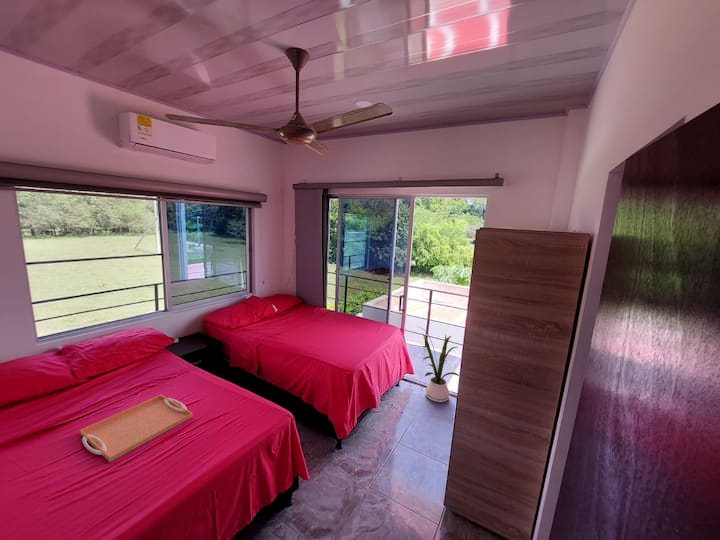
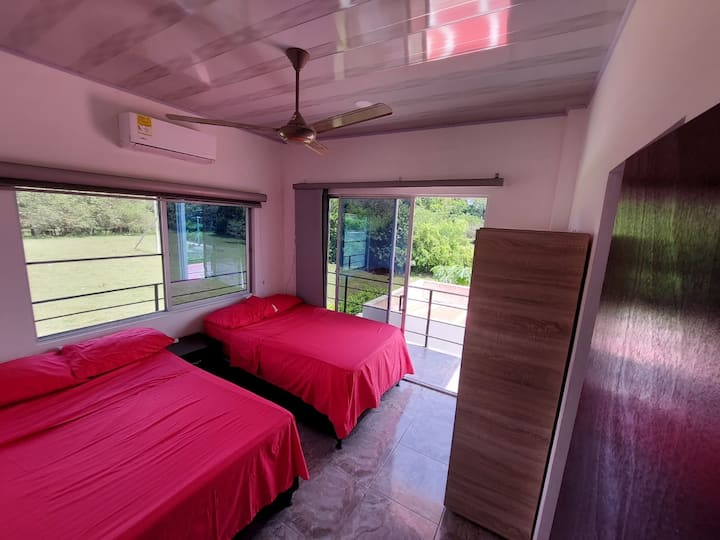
- serving tray (139, 423)
- house plant (436, 361)
